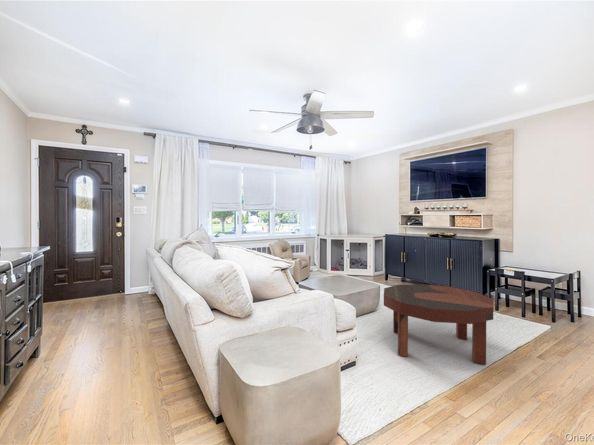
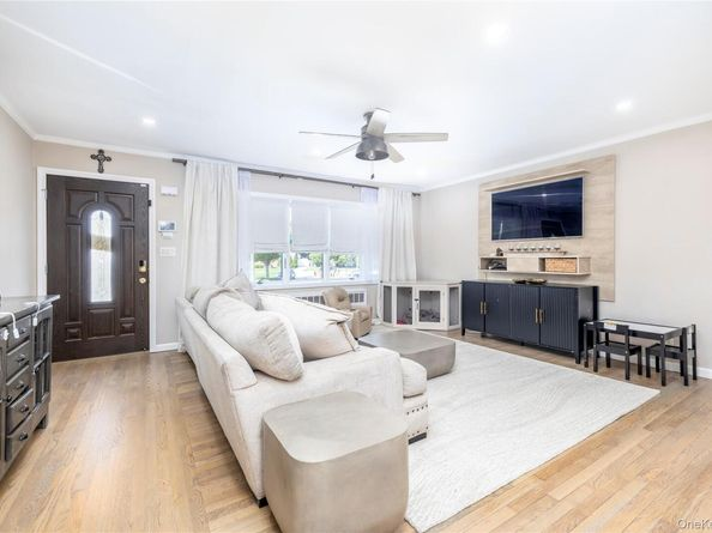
- coffee table (435, 320)
